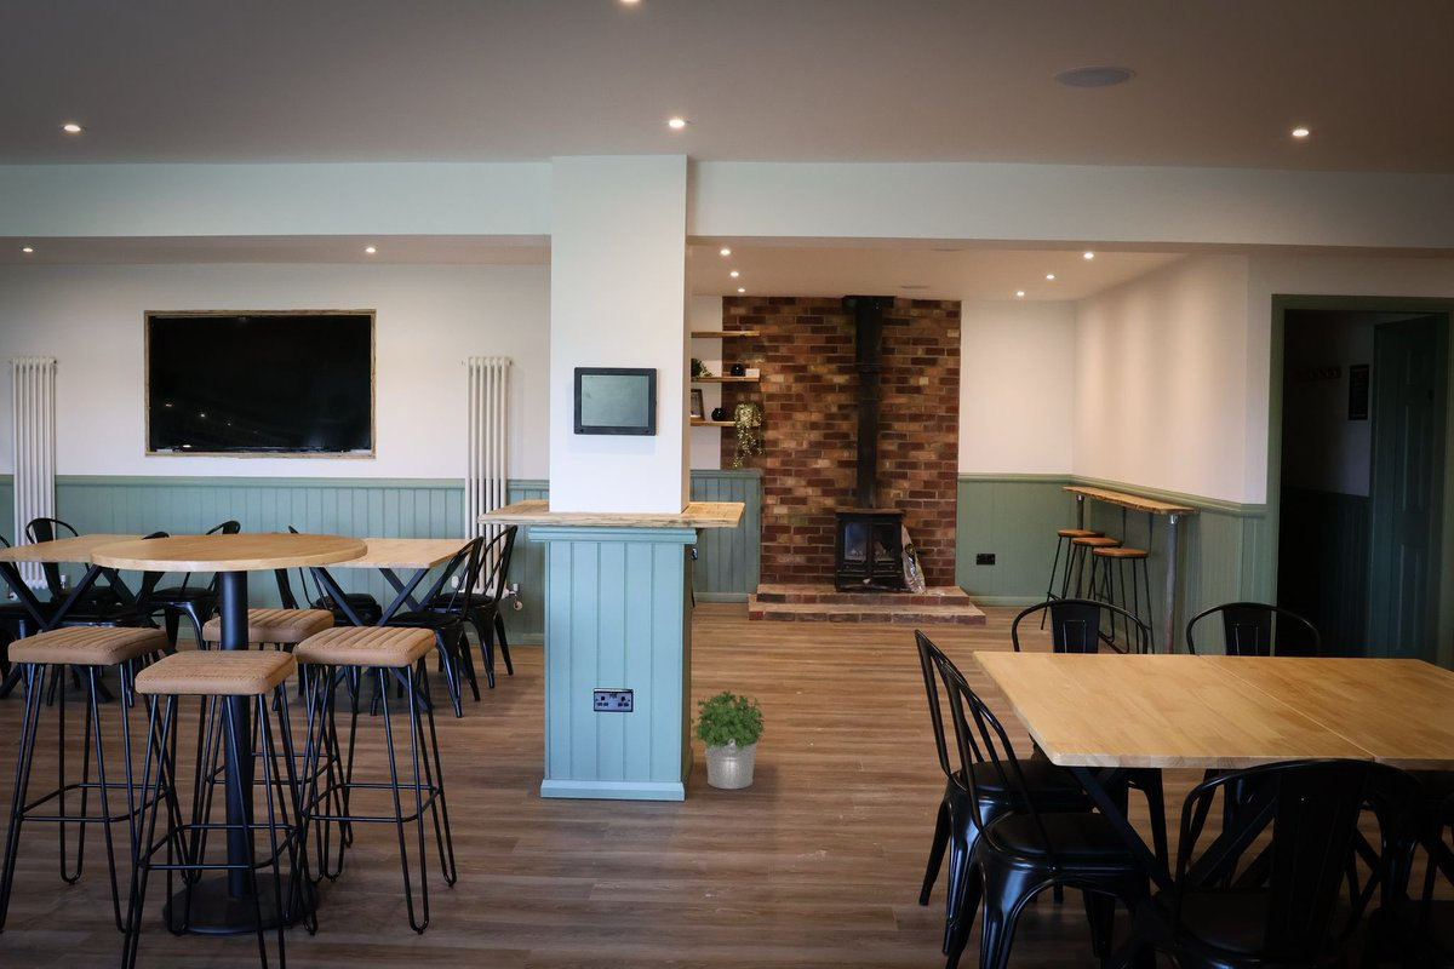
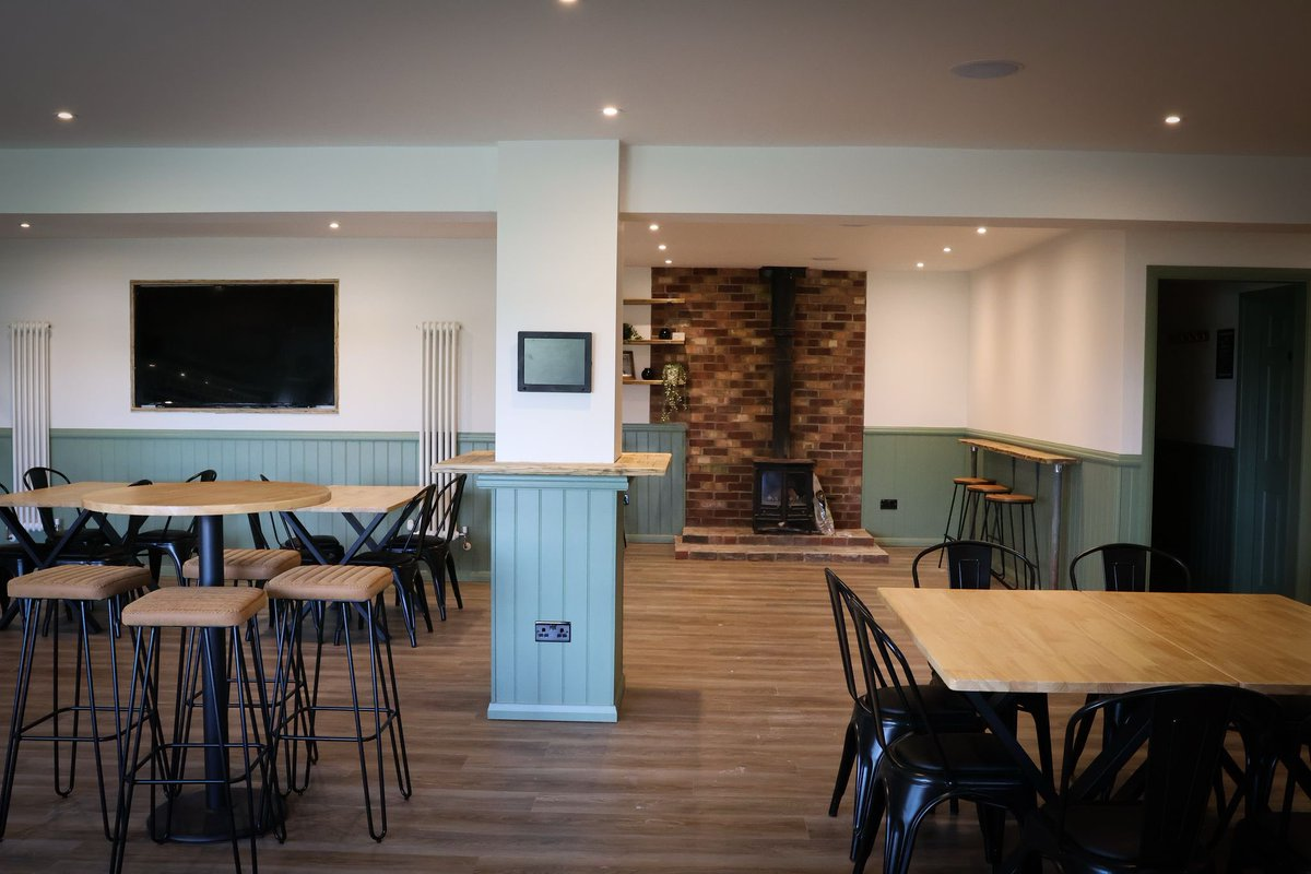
- potted plant (726, 738)
